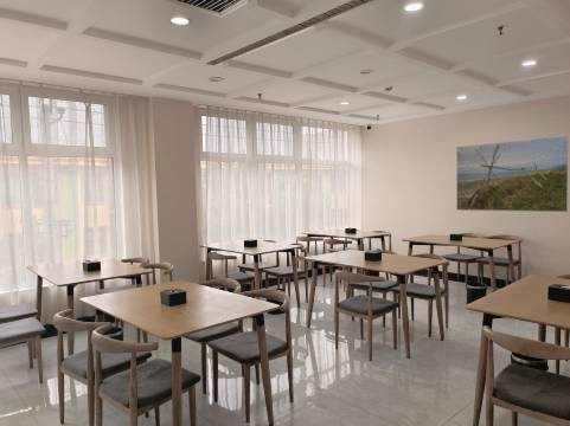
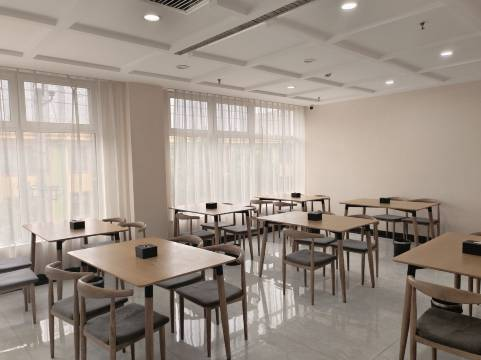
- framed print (507, 176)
